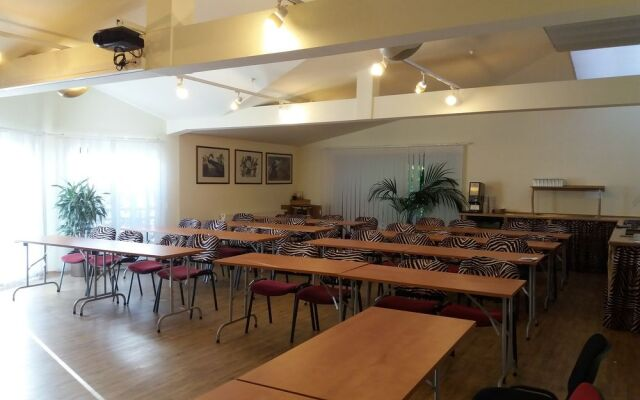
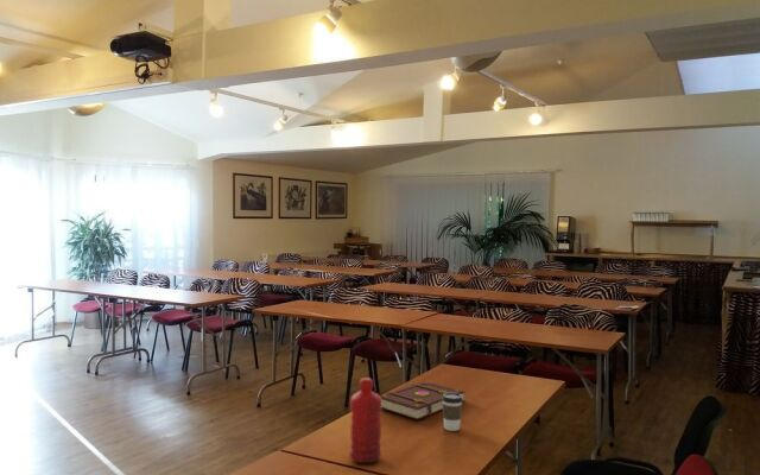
+ water bottle (365, 418)
+ book (420, 398)
+ coffee cup (451, 411)
